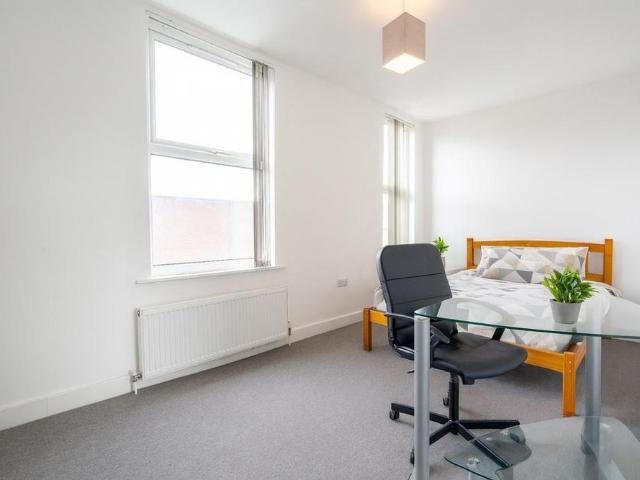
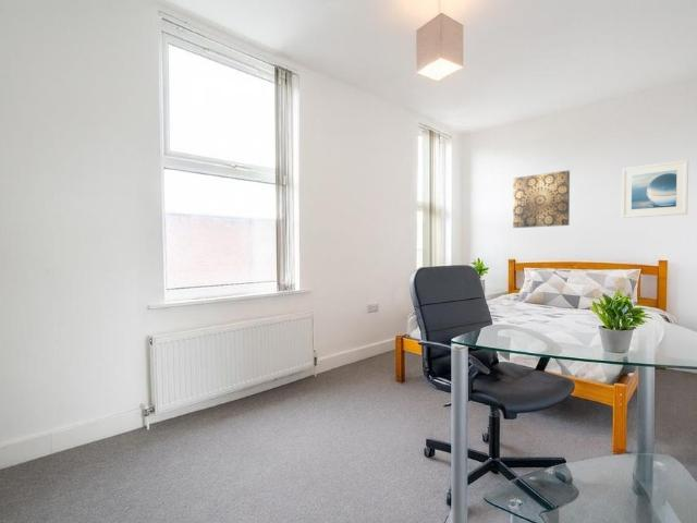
+ wall art (539, 200)
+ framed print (652, 190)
